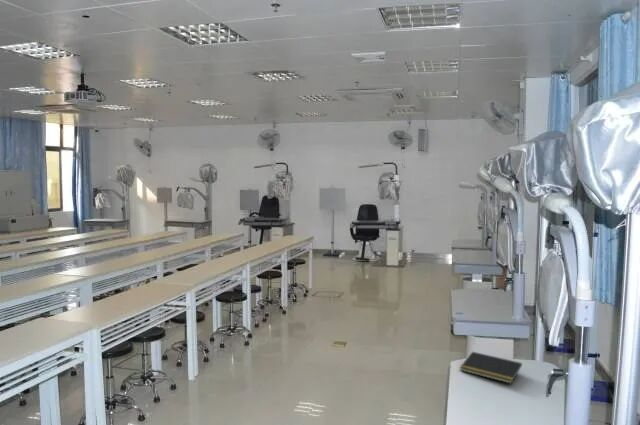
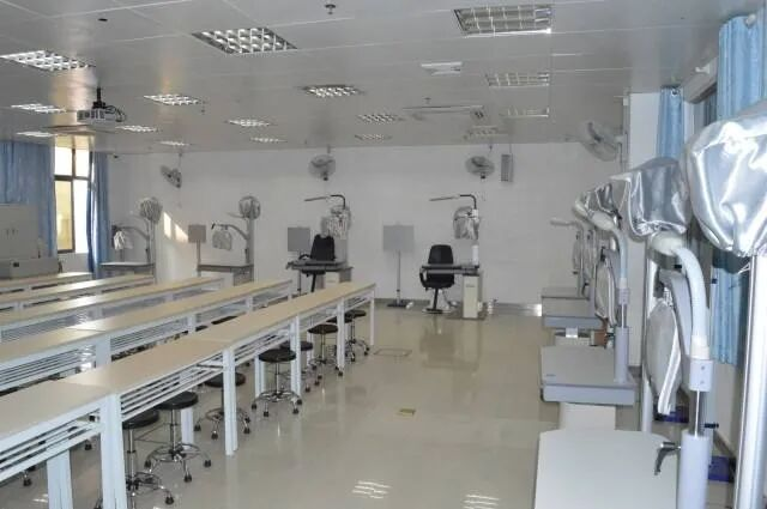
- notepad (490, 366)
